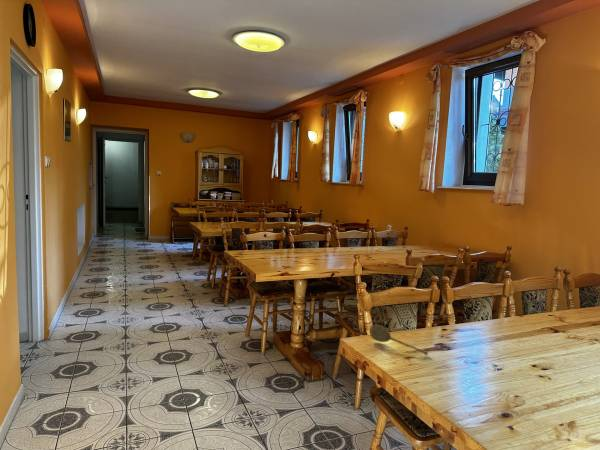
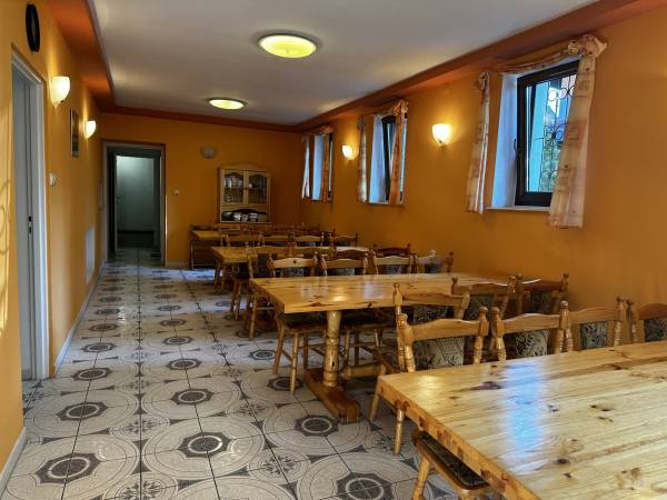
- soupspoon (398, 340)
